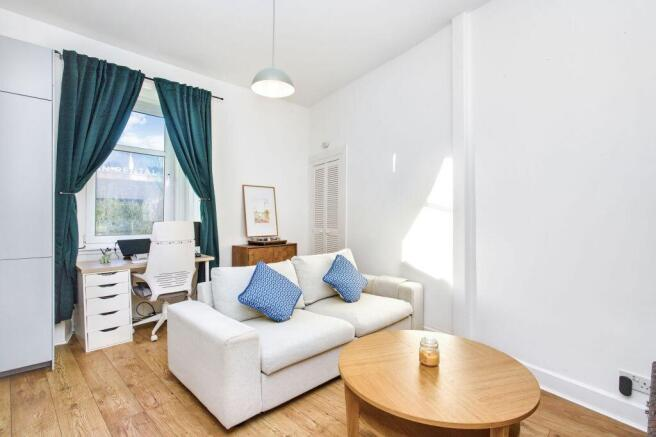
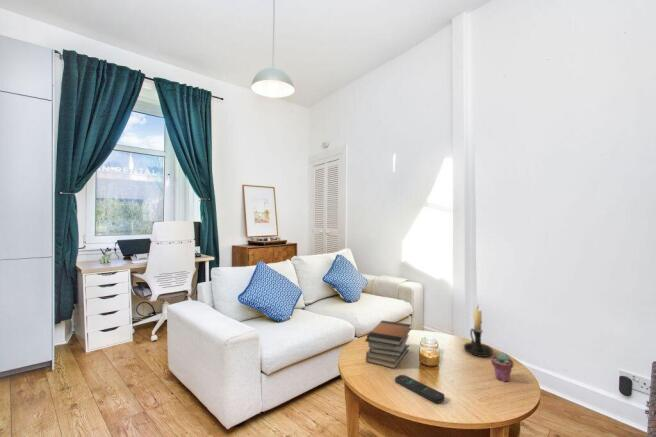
+ remote control (418, 387)
+ candle holder (476, 325)
+ book stack (389, 342)
+ potted succulent (502, 365)
